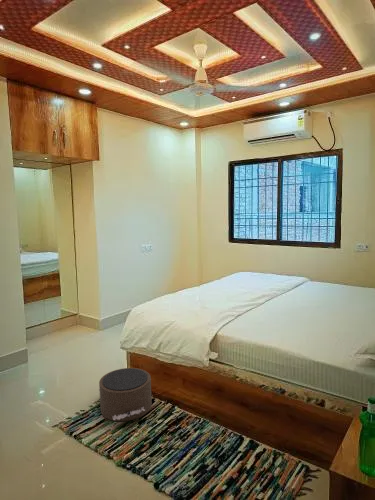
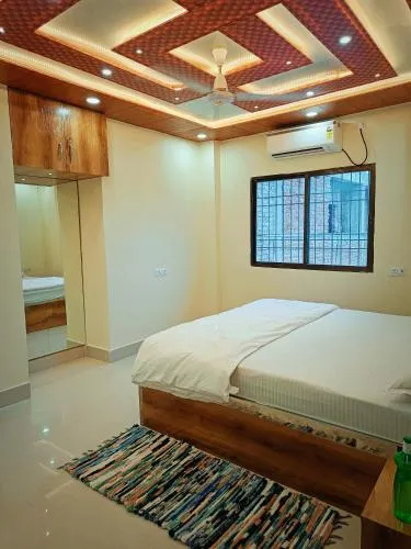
- pouf (121, 393)
